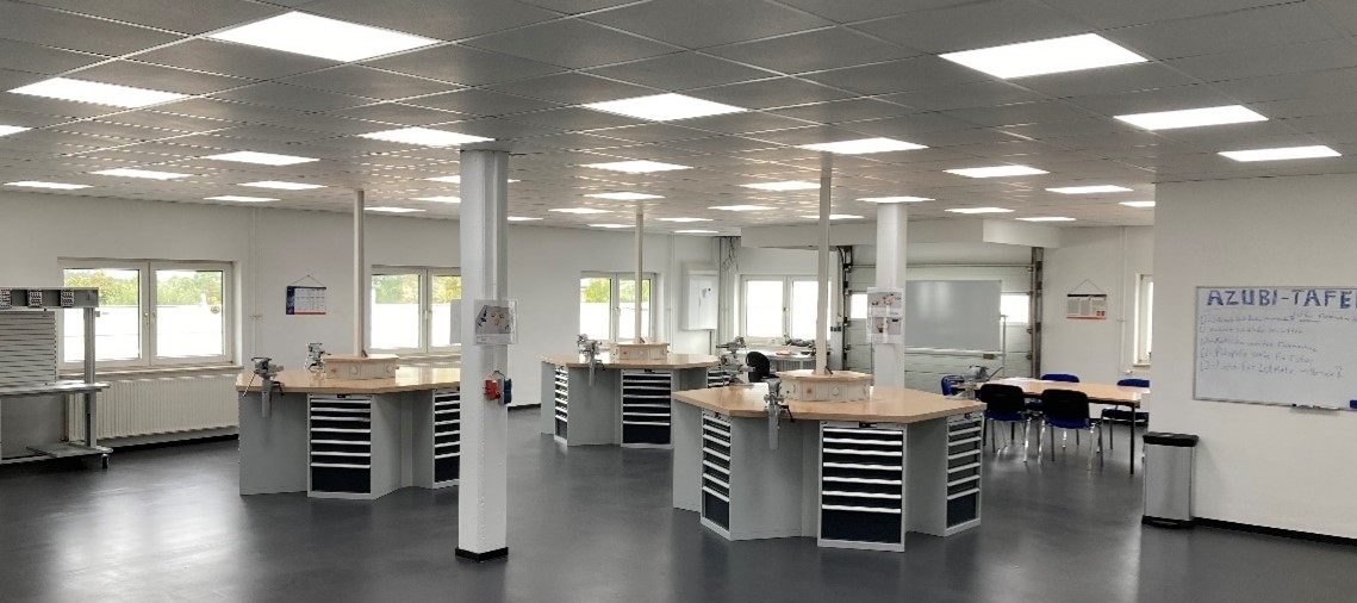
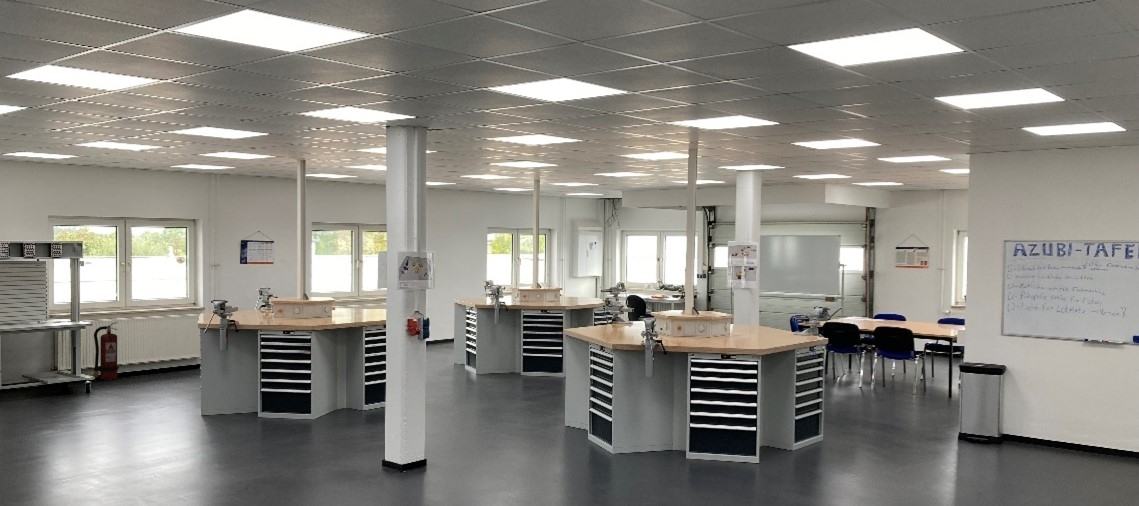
+ fire extinguisher (106, 350)
